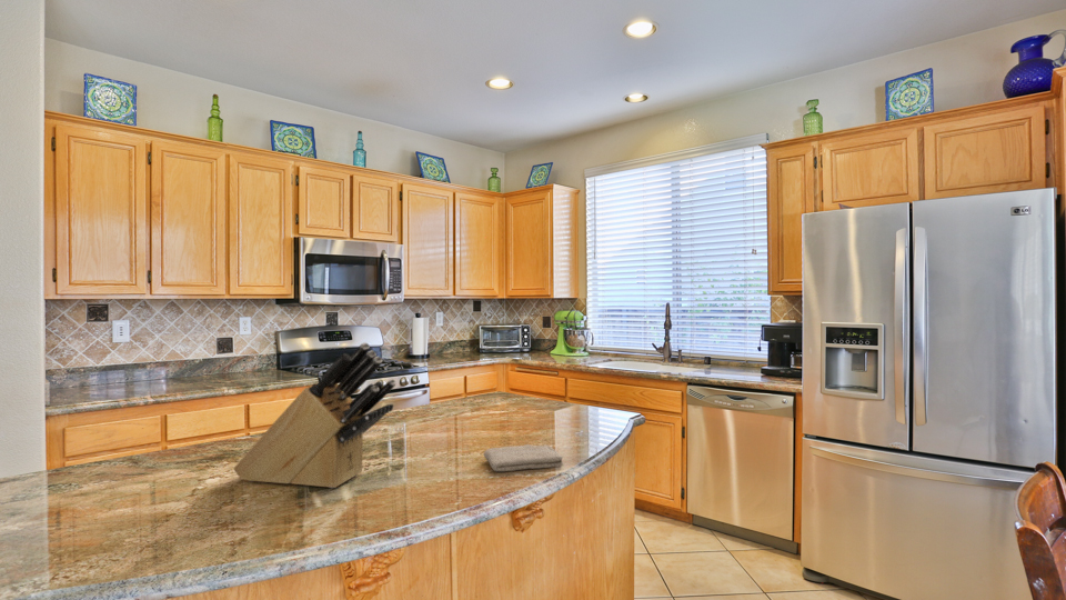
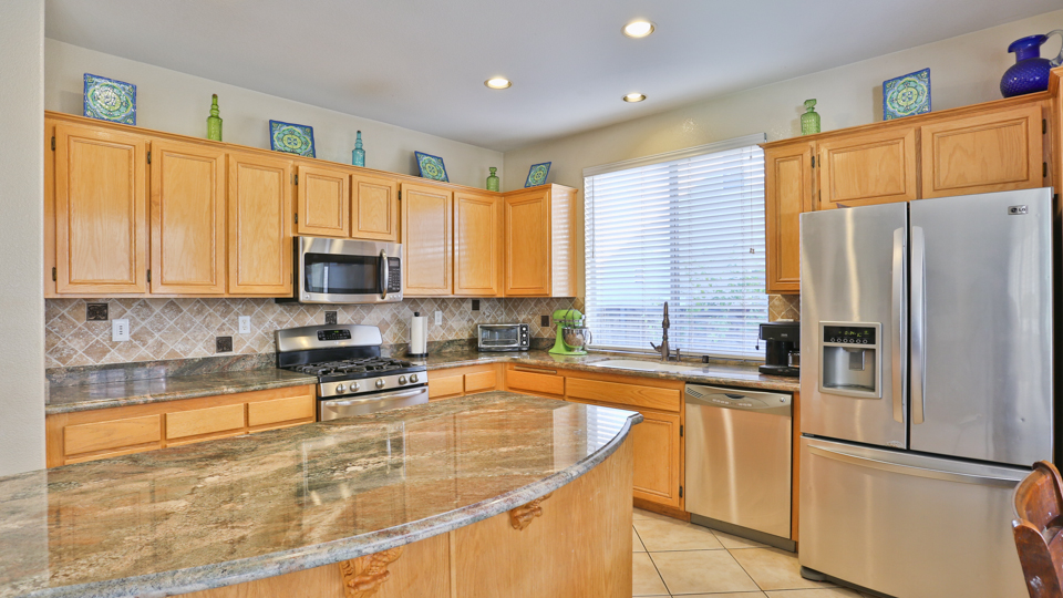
- washcloth (523, 457)
- knife block (316, 411)
